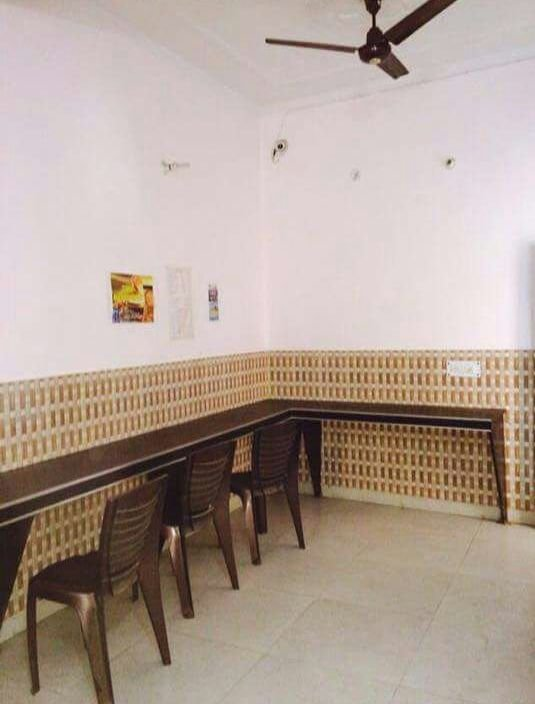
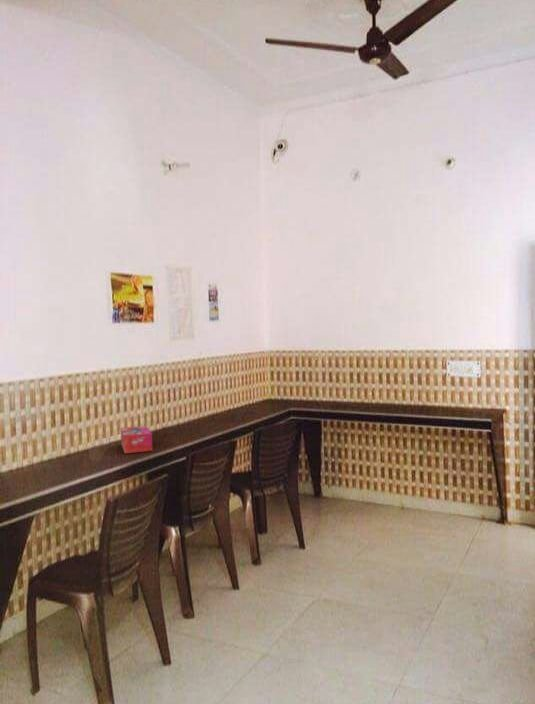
+ tissue box (136, 438)
